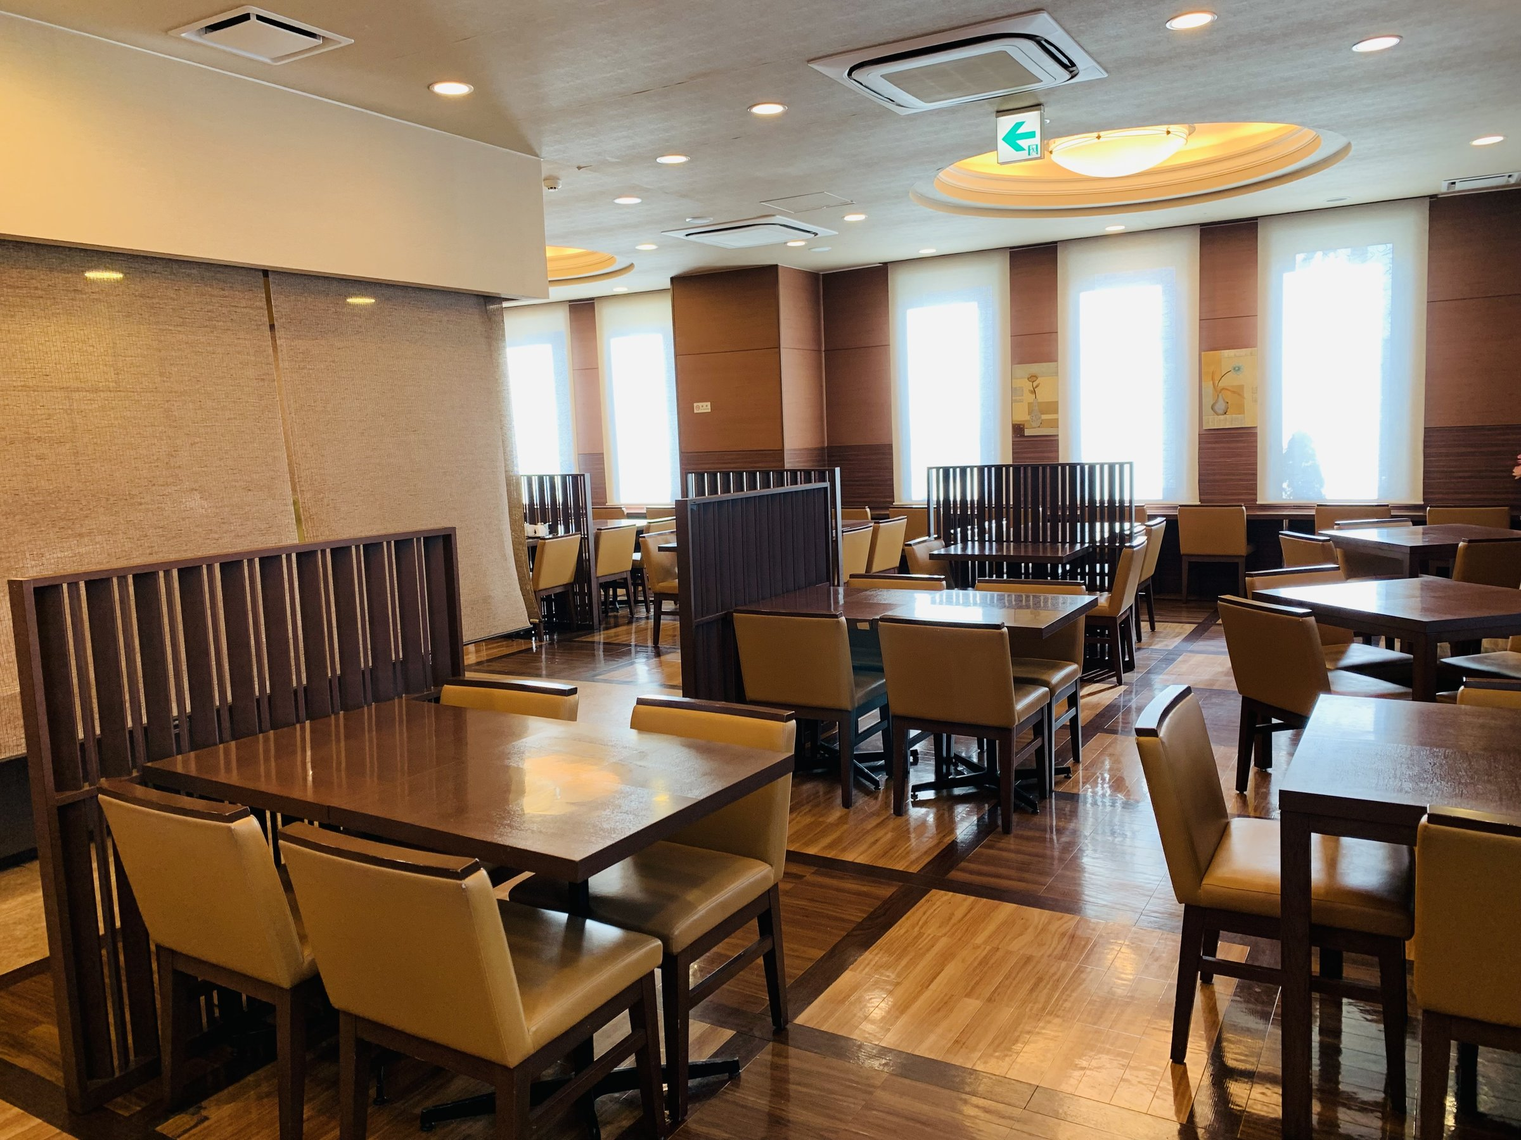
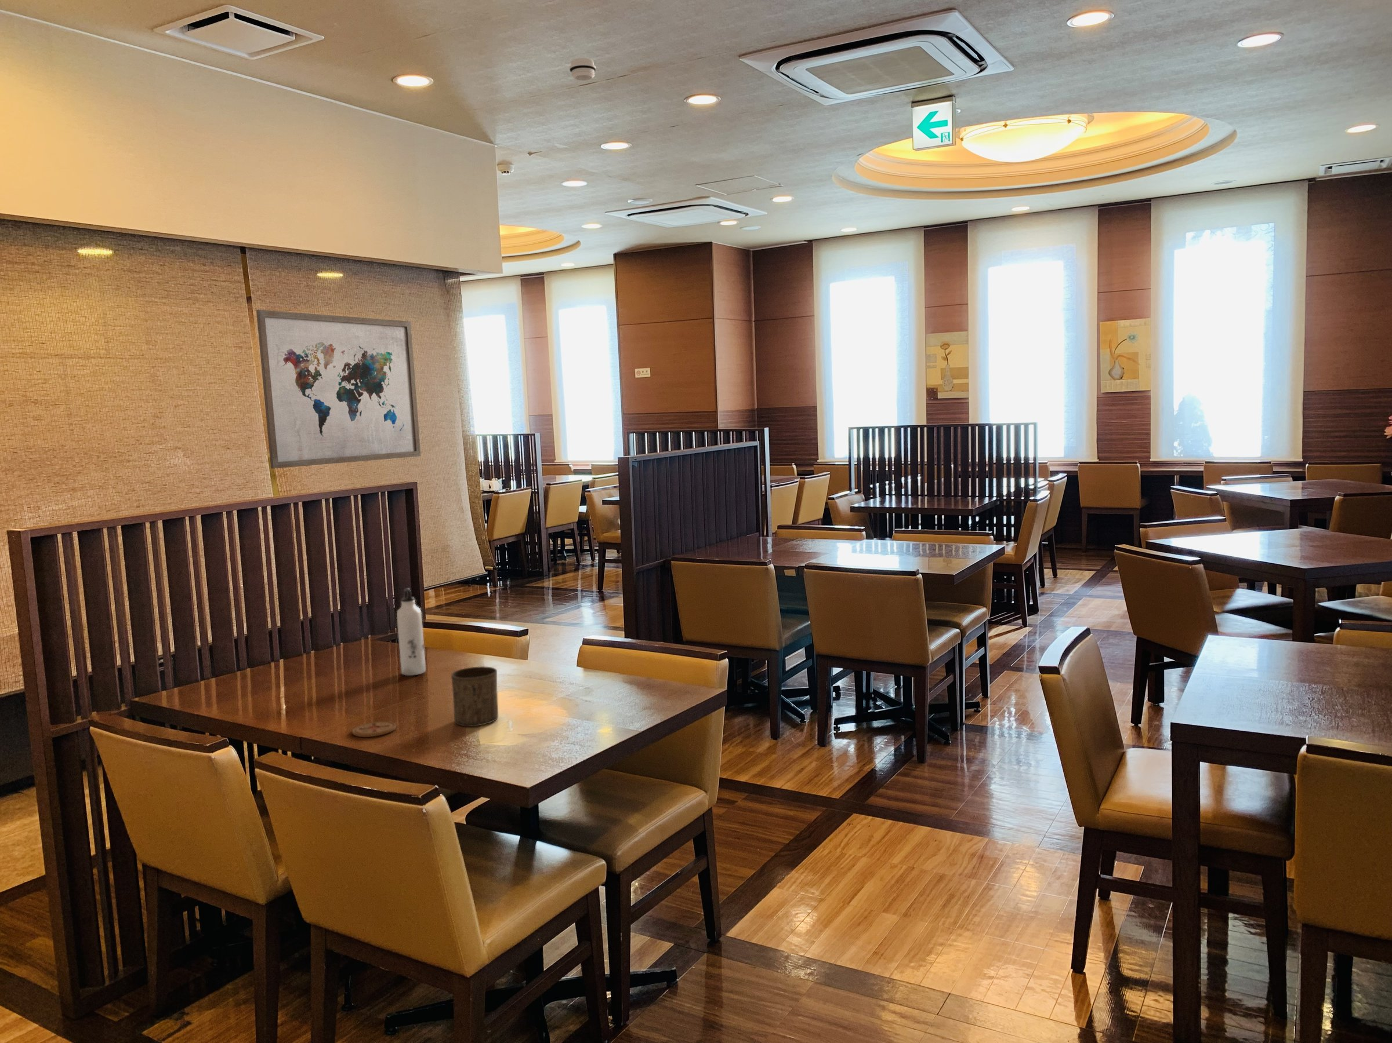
+ smoke detector (582, 69)
+ water bottle (410, 630)
+ wall art (345, 389)
+ cup (476, 696)
+ coaster (374, 729)
